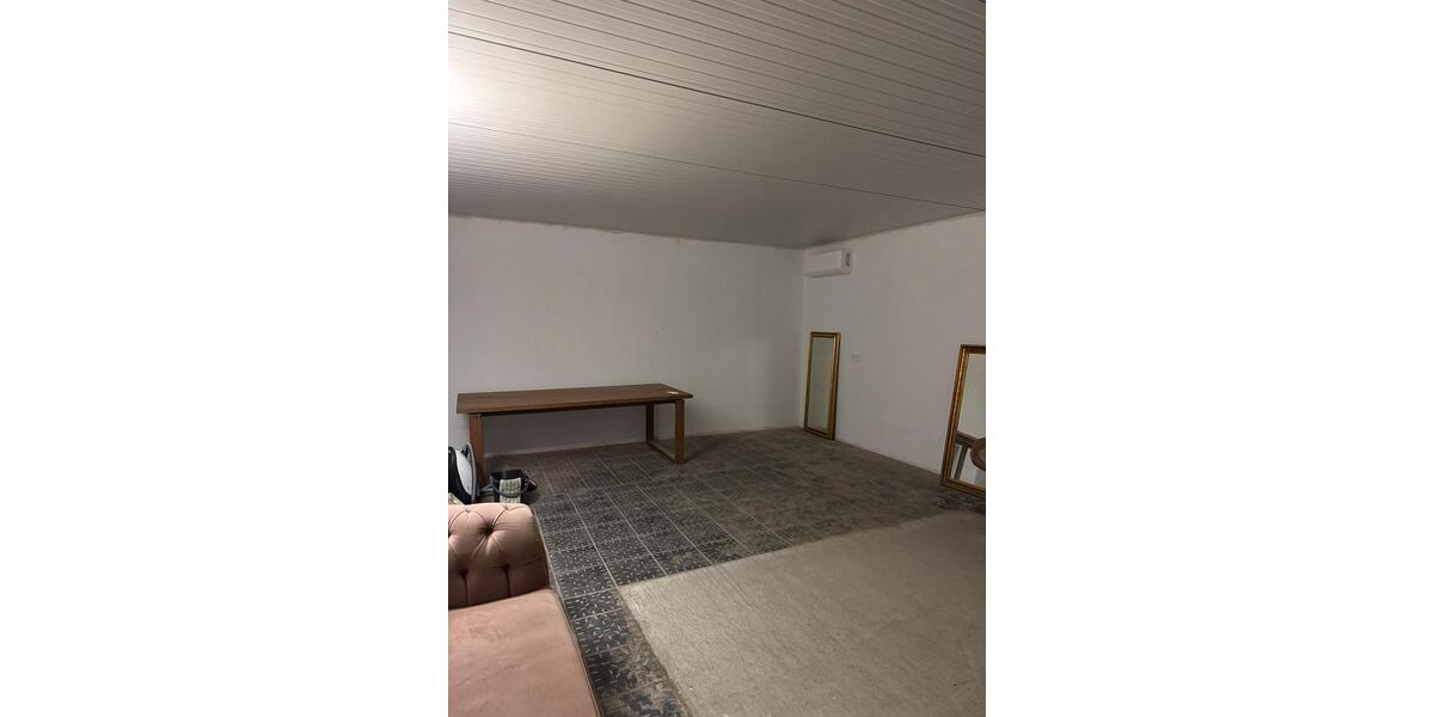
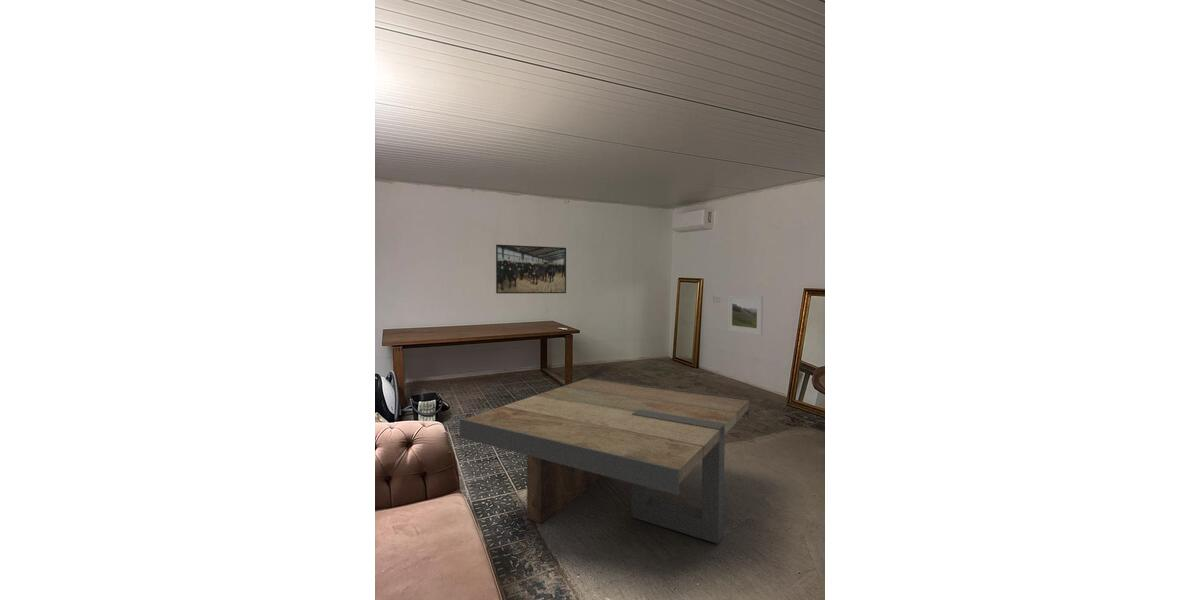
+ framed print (532, 269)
+ coffee table (616, 458)
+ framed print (744, 314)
